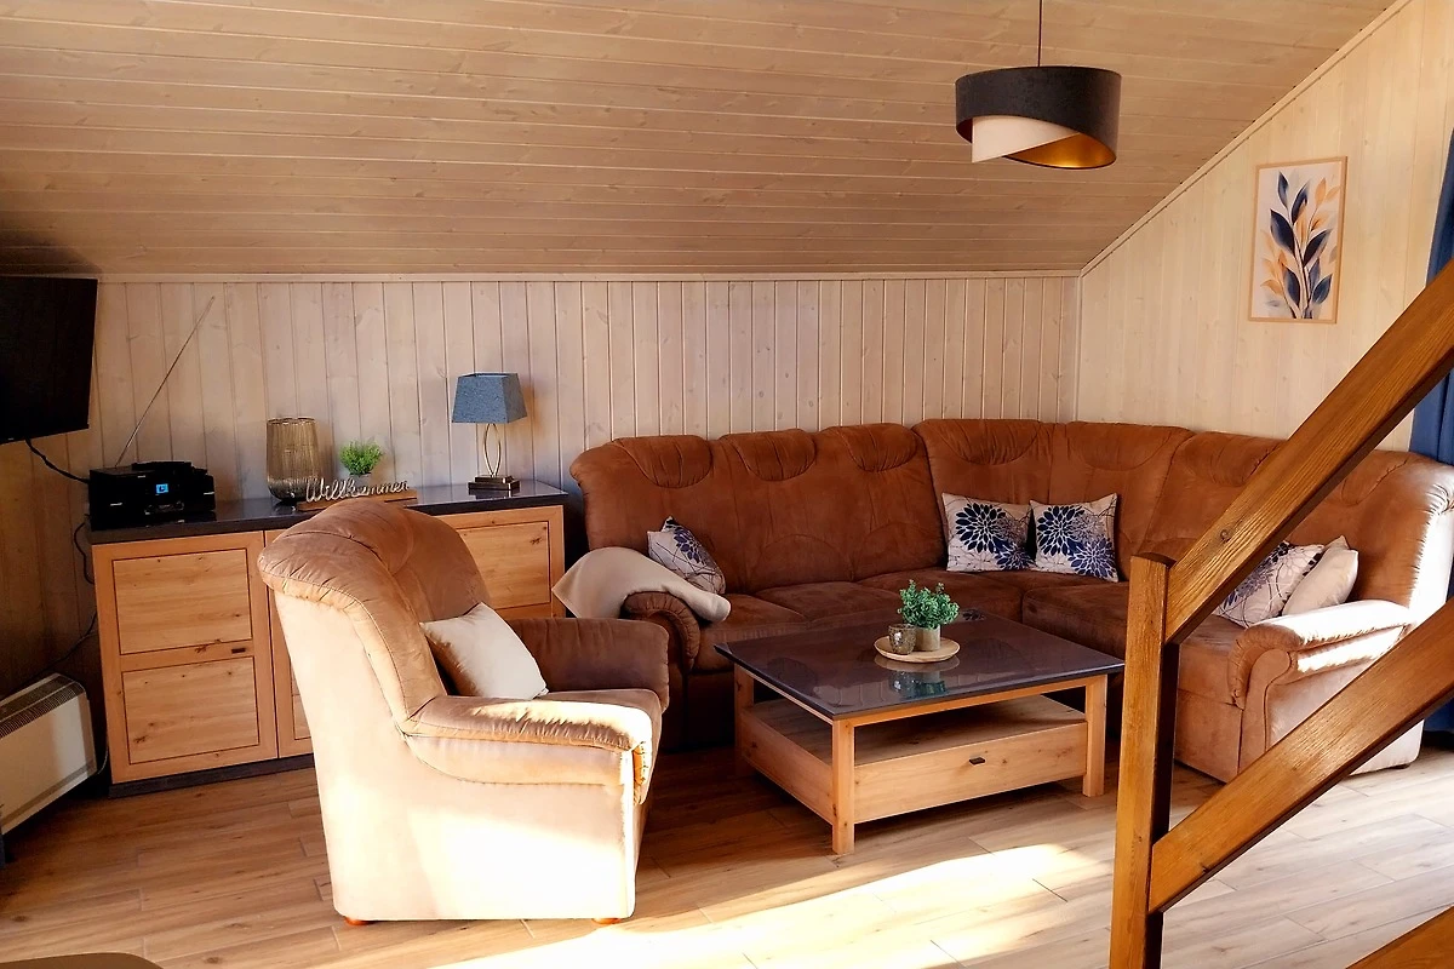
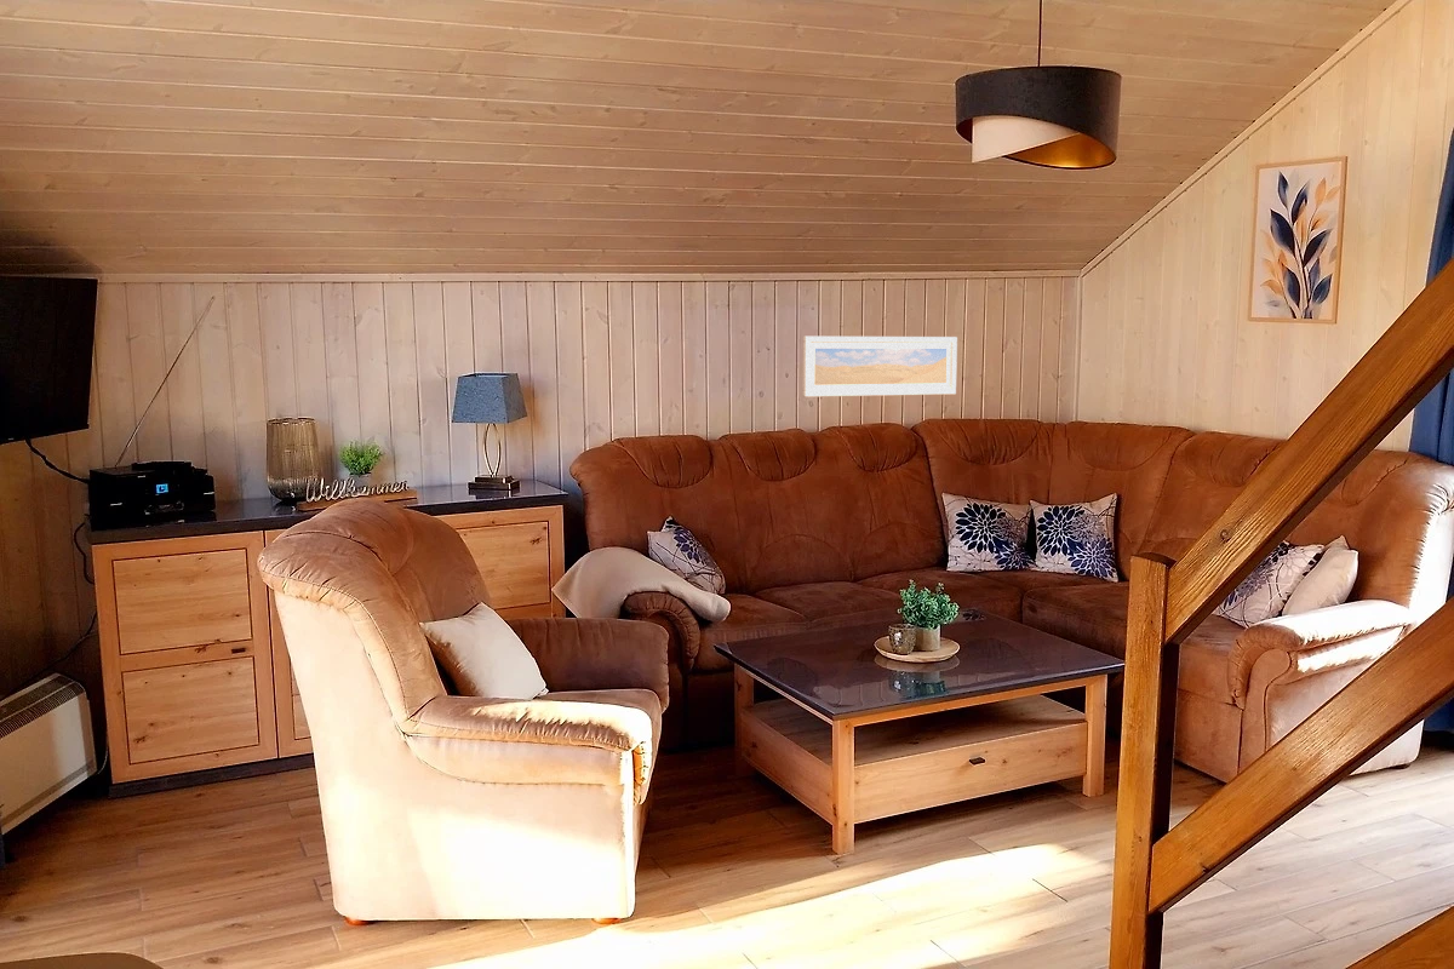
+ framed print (881, 366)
